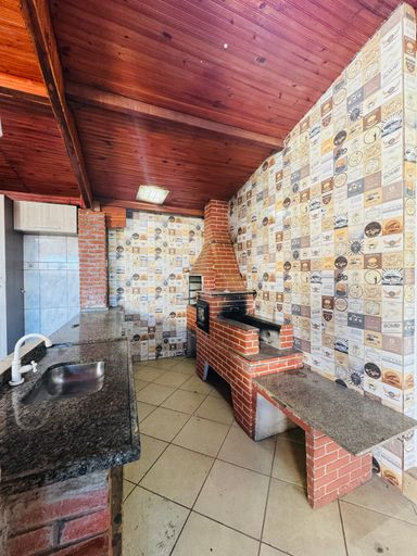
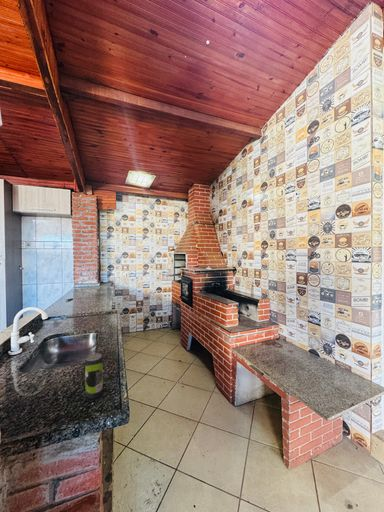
+ beverage can (94, 375)
